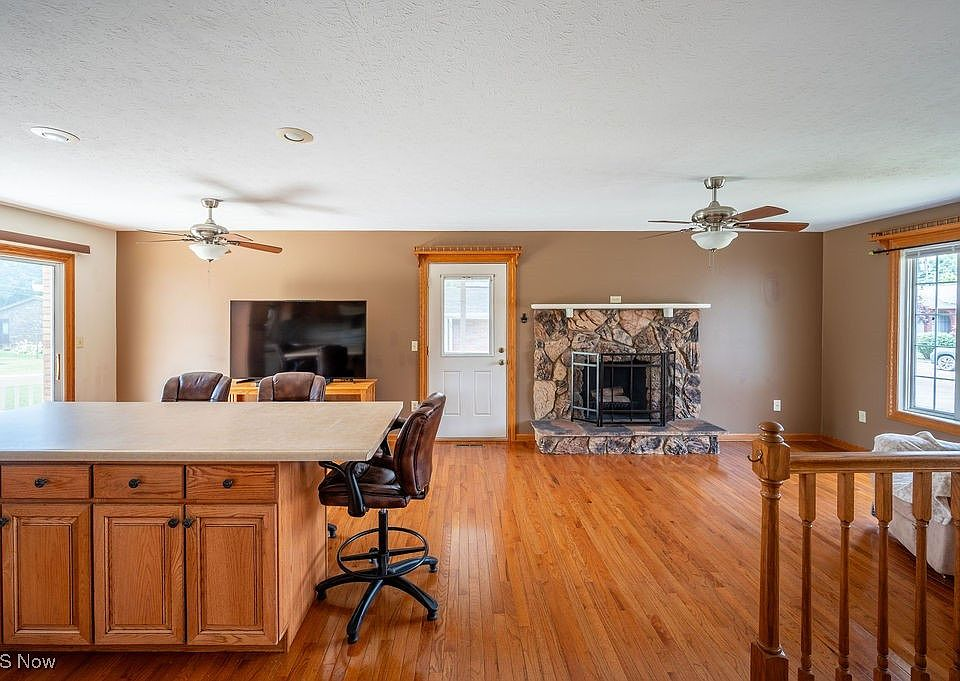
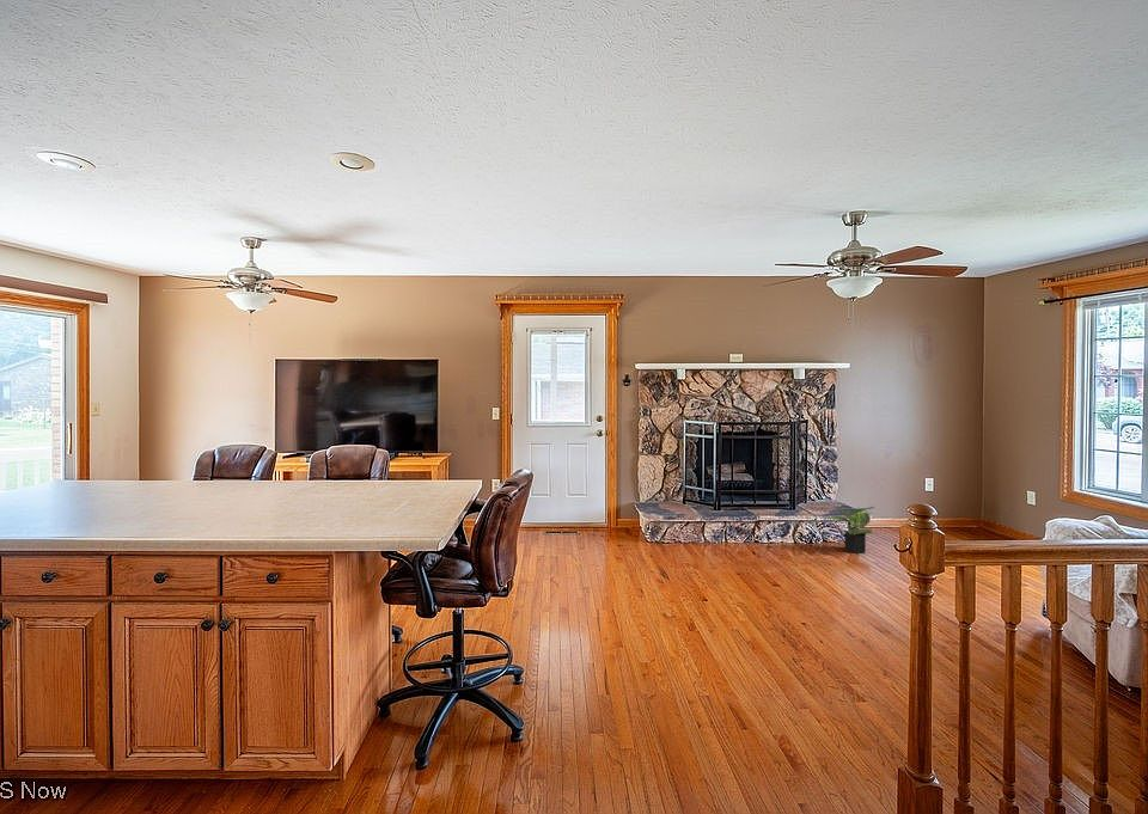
+ potted plant (854, 527)
